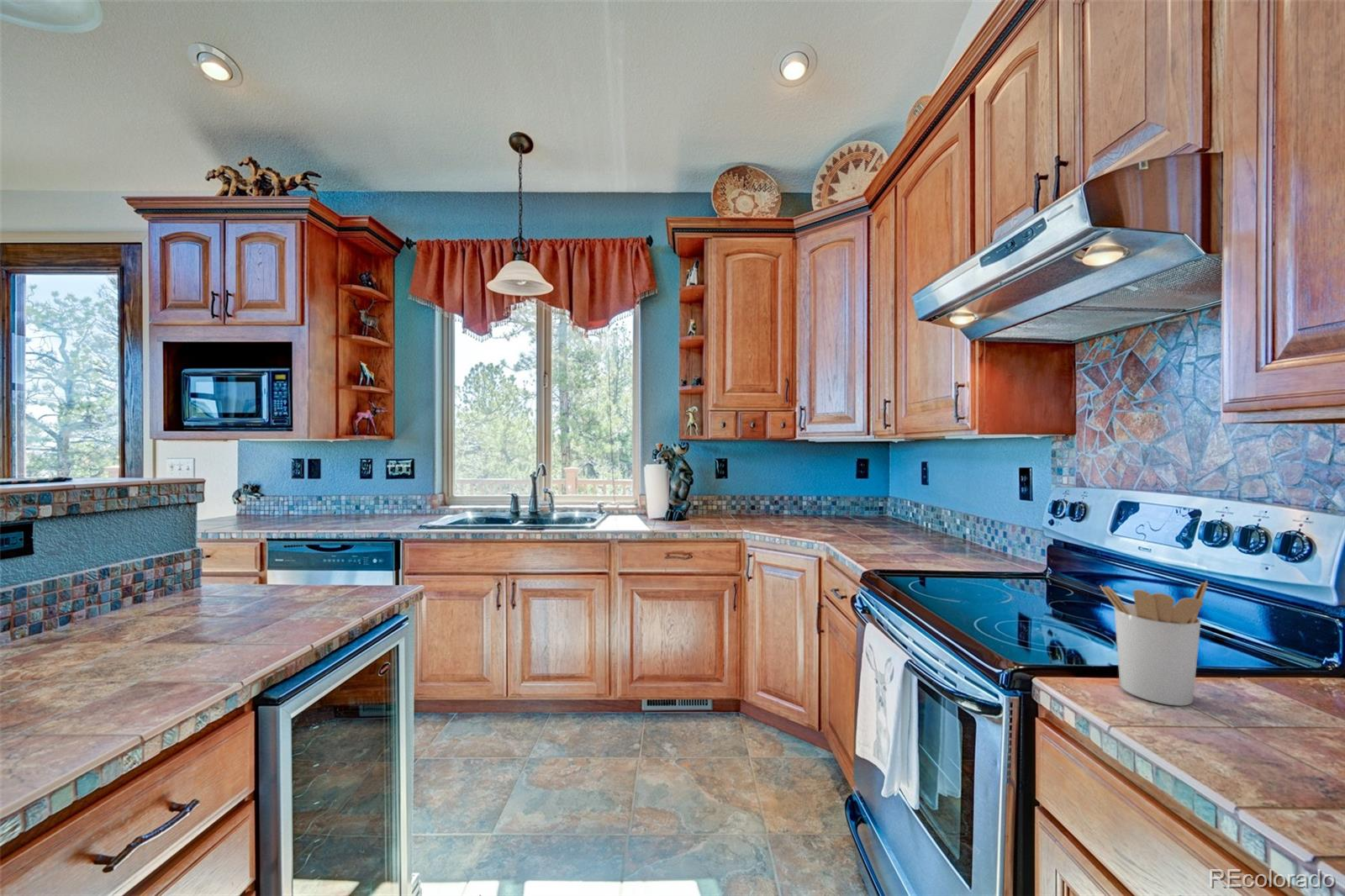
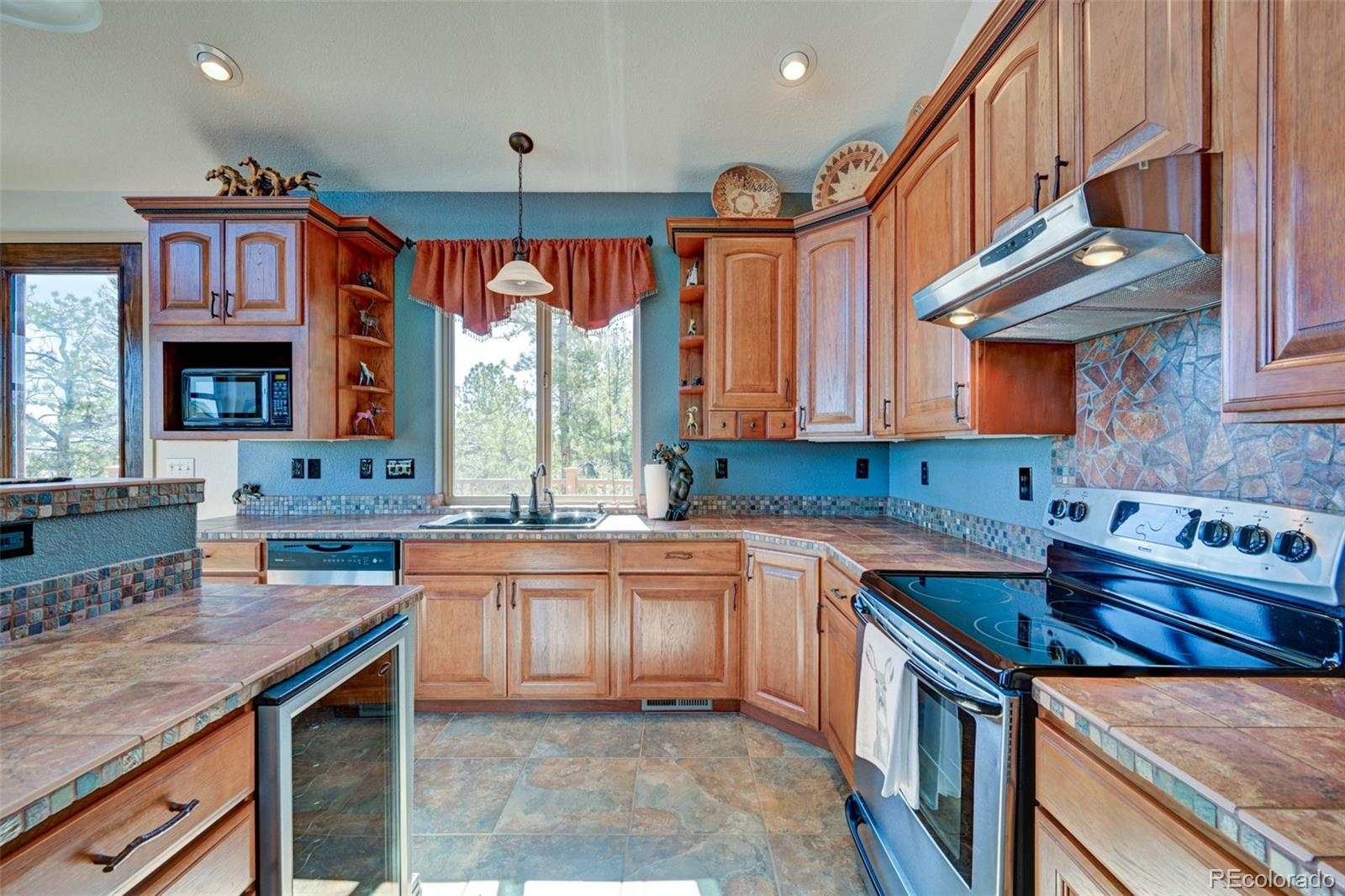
- utensil holder (1159, 639)
